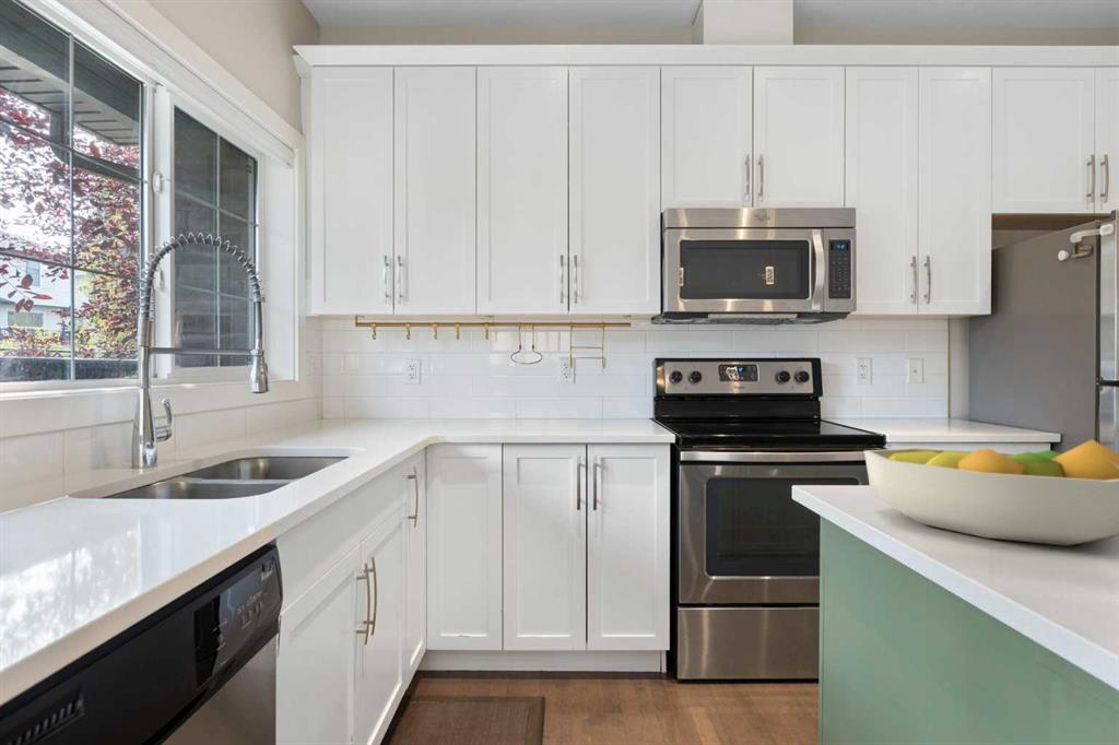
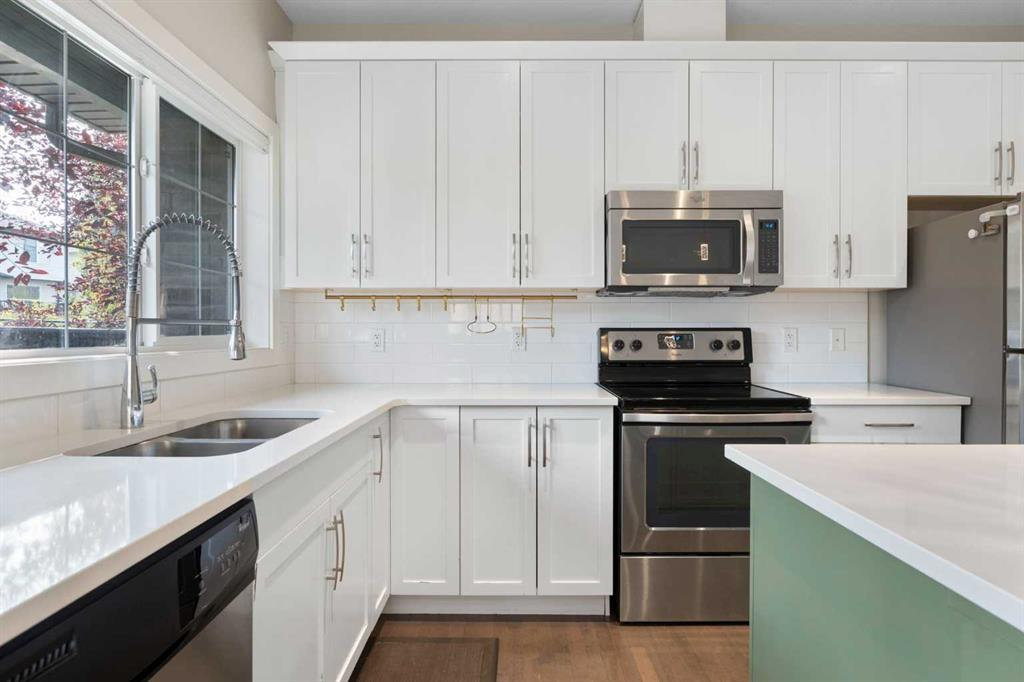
- fruit bowl (992, 478)
